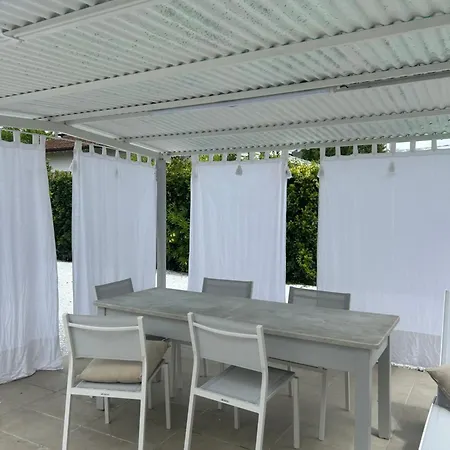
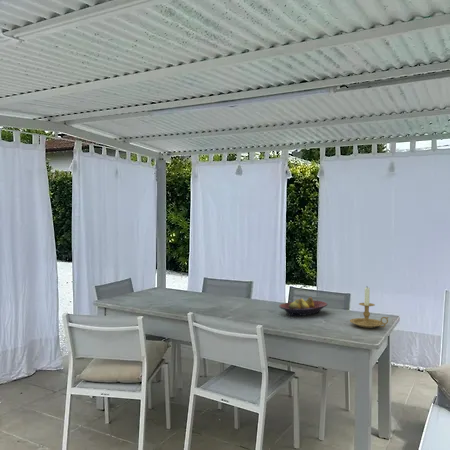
+ fruit bowl (303, 305)
+ candle holder (366, 306)
